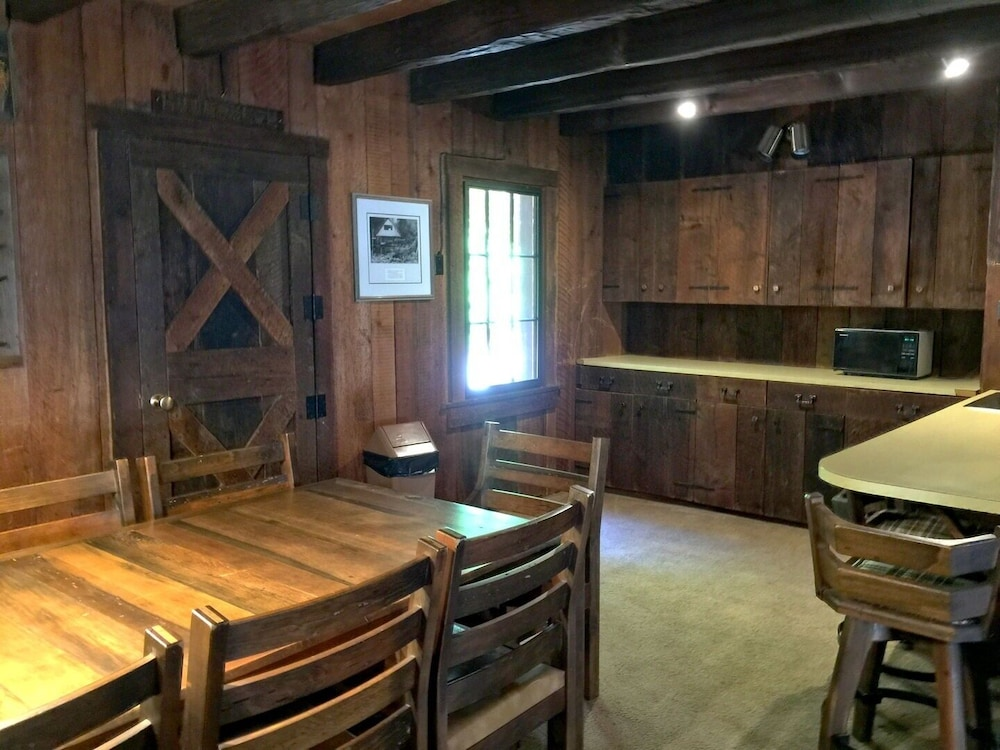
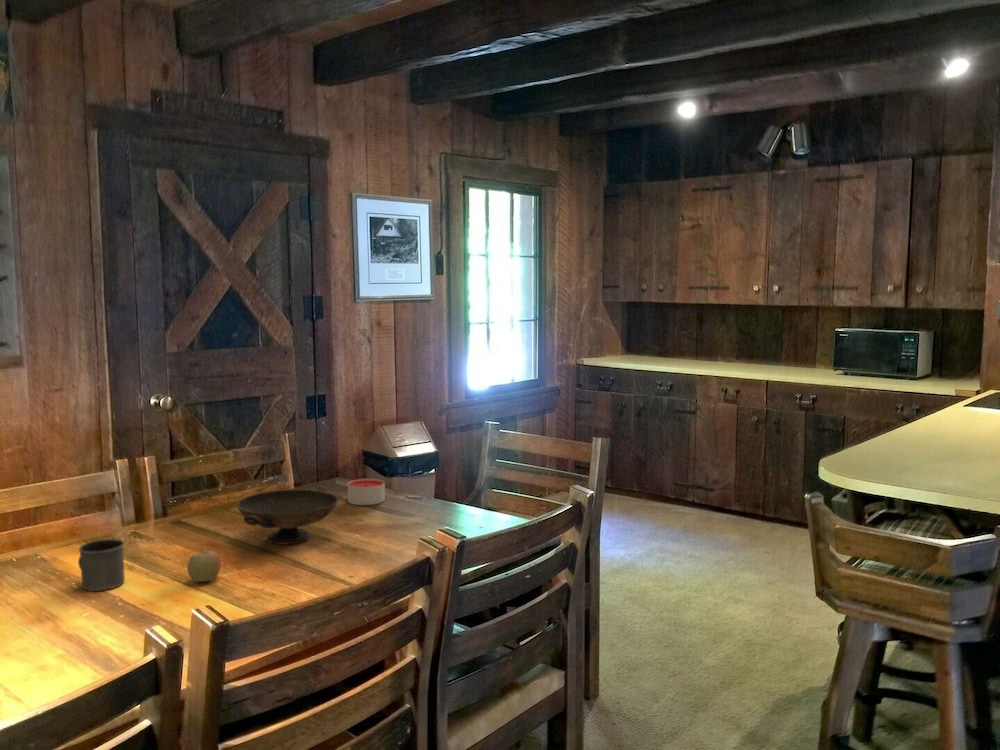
+ candle (366, 490)
+ decorative bowl (288, 519)
+ mug (98, 564)
+ fruit (204, 563)
